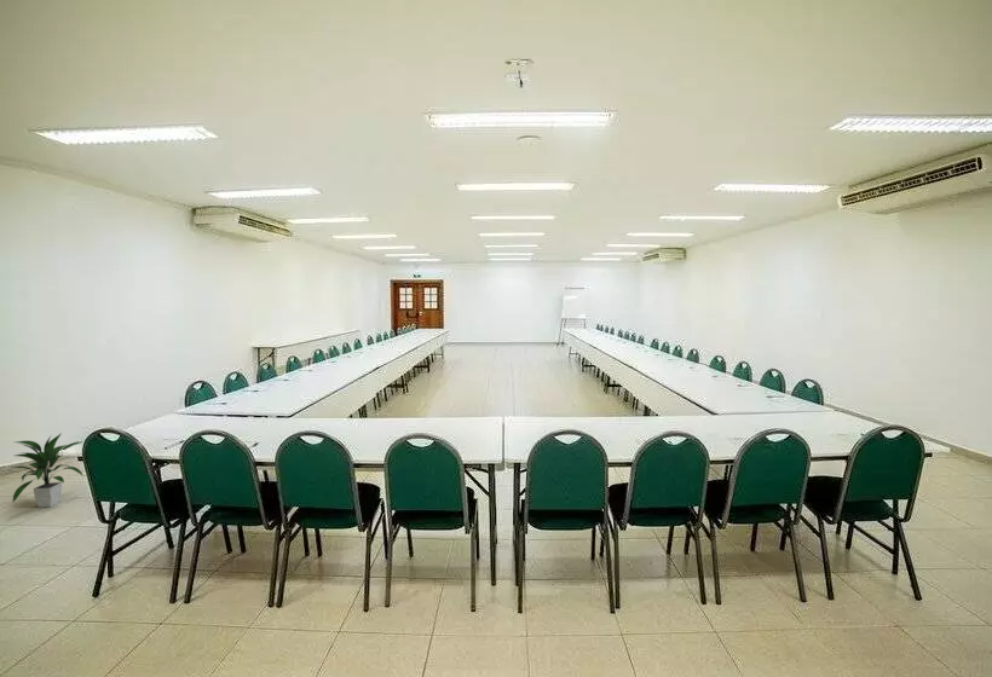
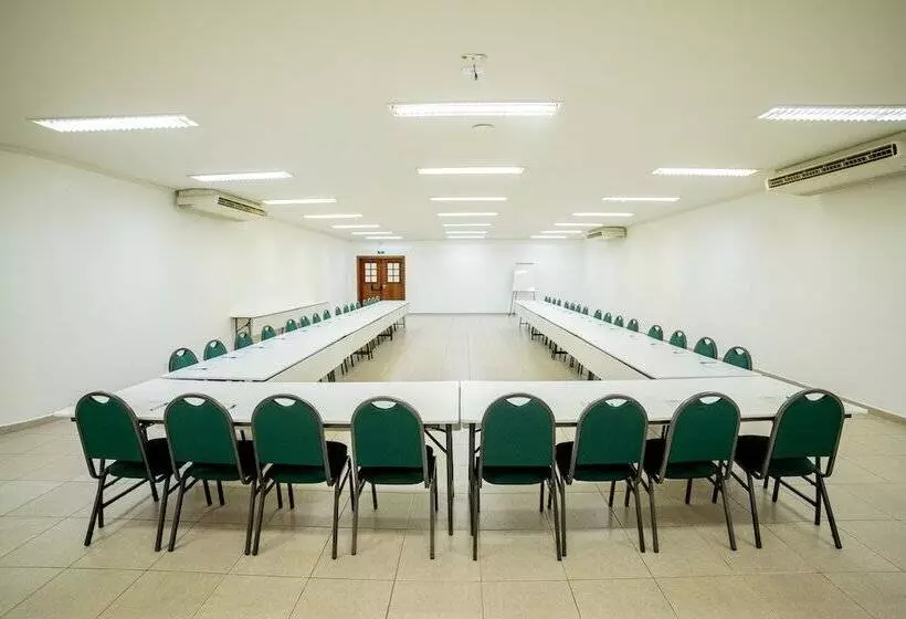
- indoor plant (42, 469)
